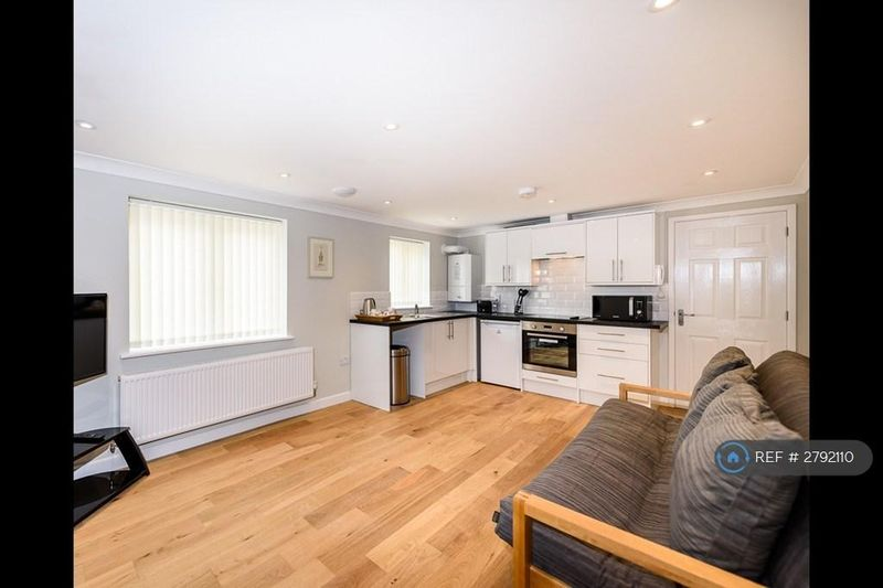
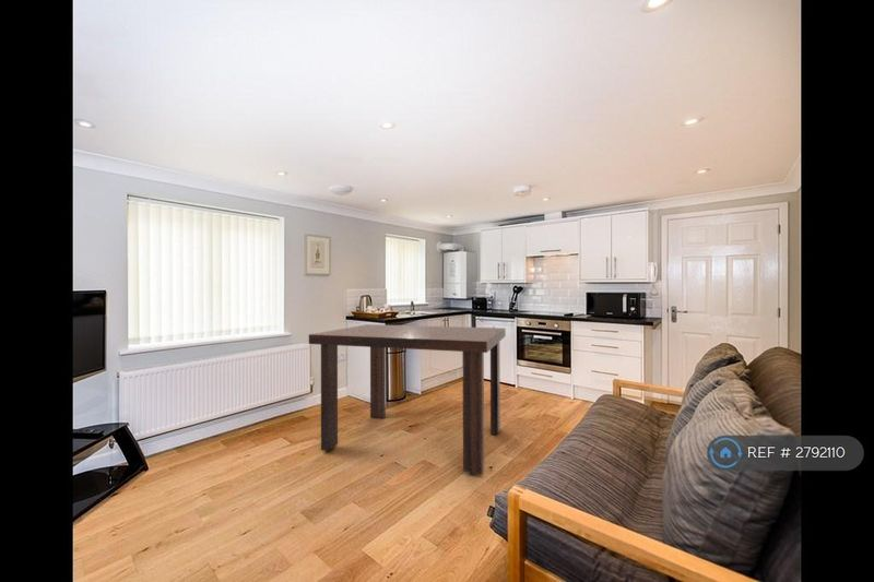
+ dining table (385, 385)
